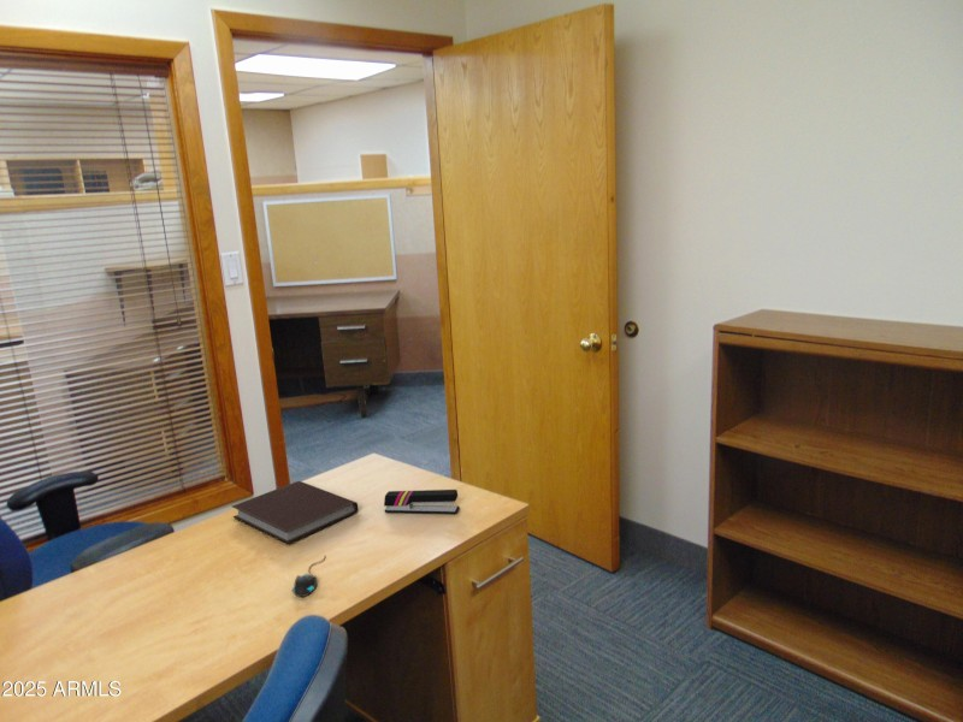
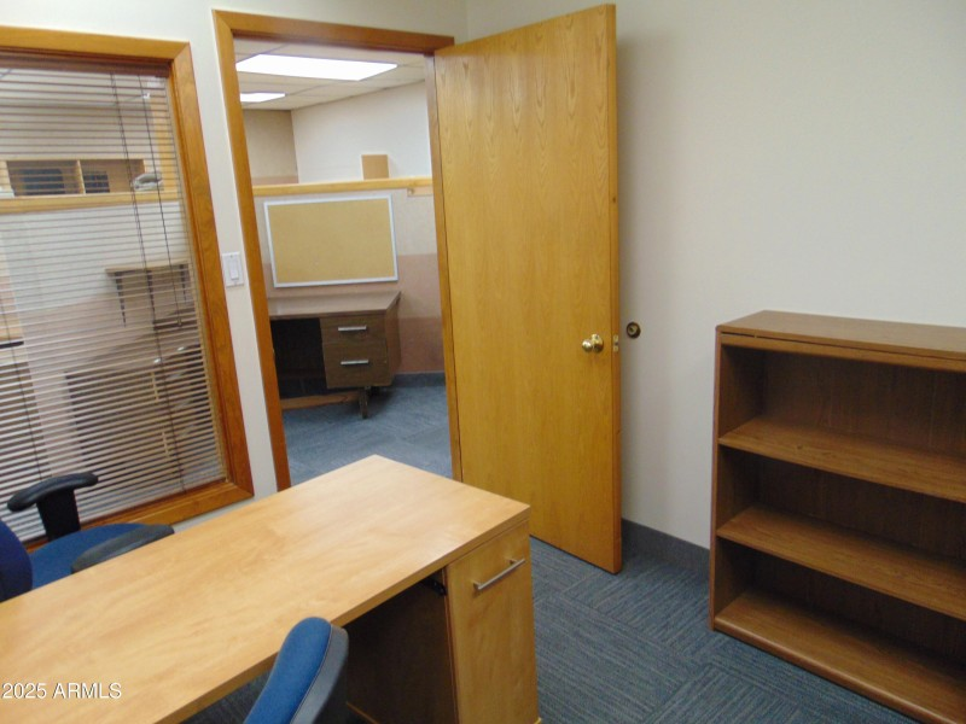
- notebook (294, 509)
- stapler (420, 501)
- mouse (309, 572)
